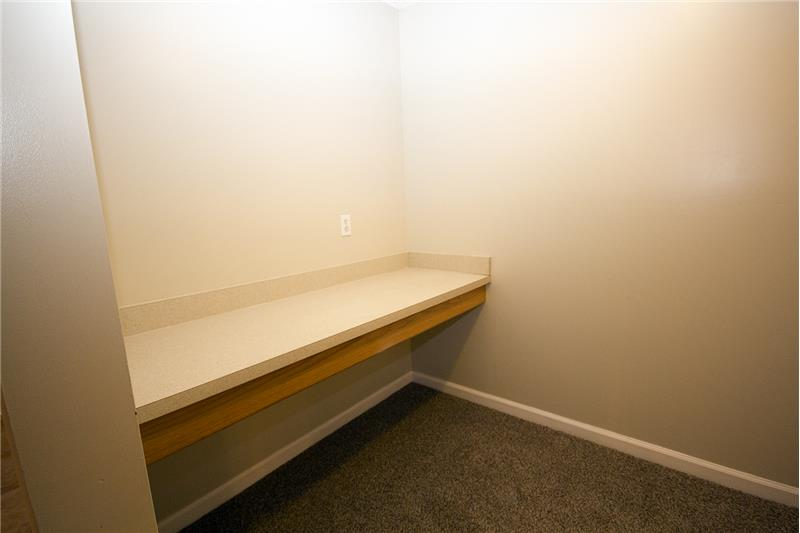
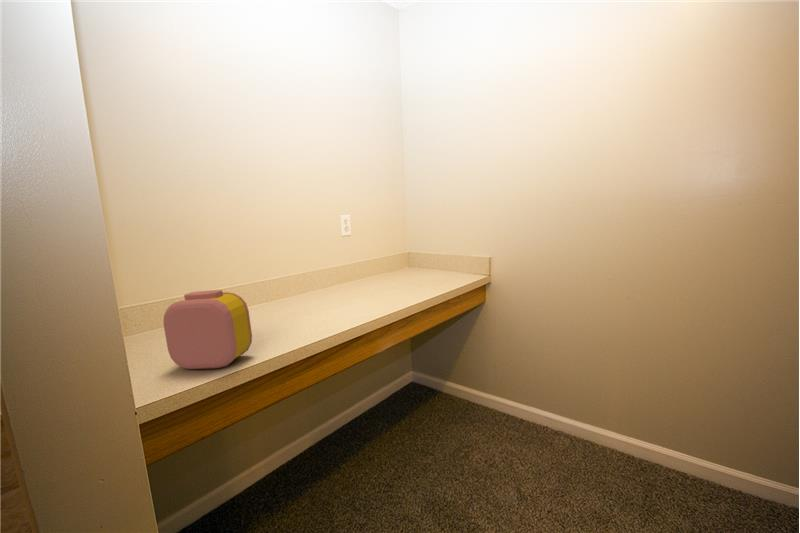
+ alarm clock (208, 327)
